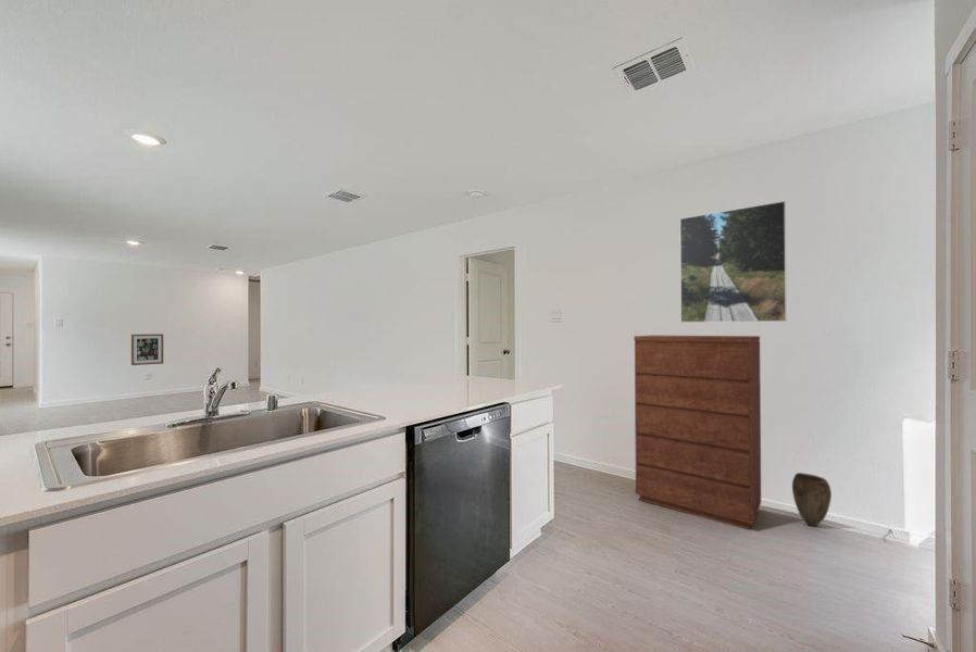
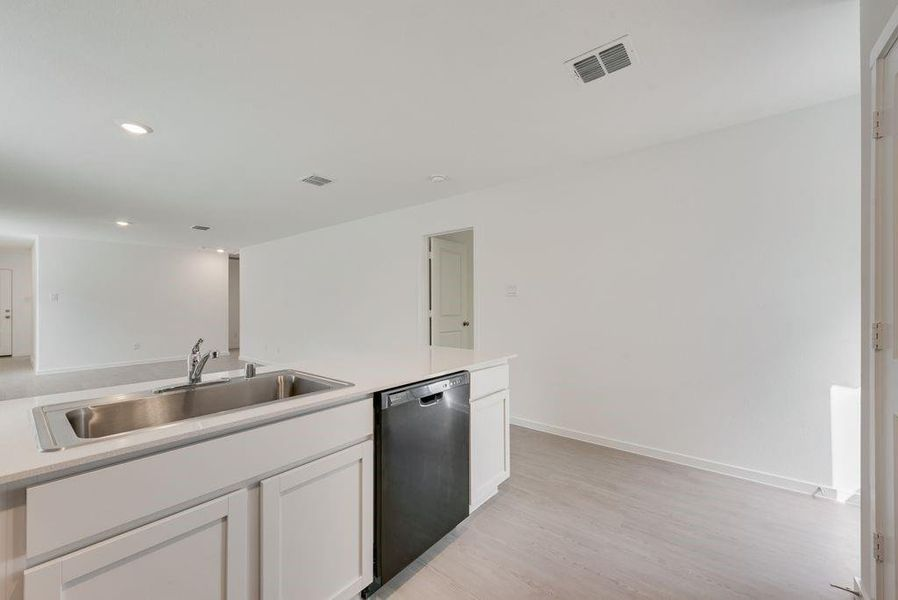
- wall art (147, 349)
- dresser (696, 419)
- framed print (729, 266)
- vase (811, 501)
